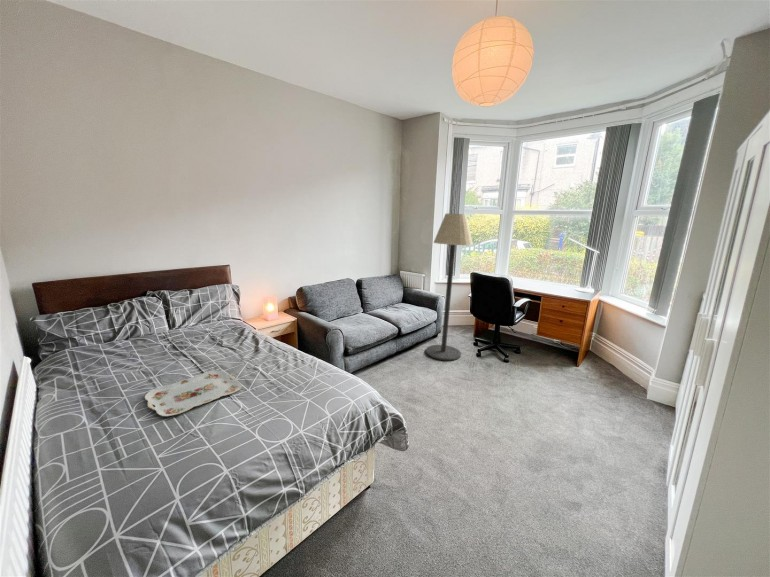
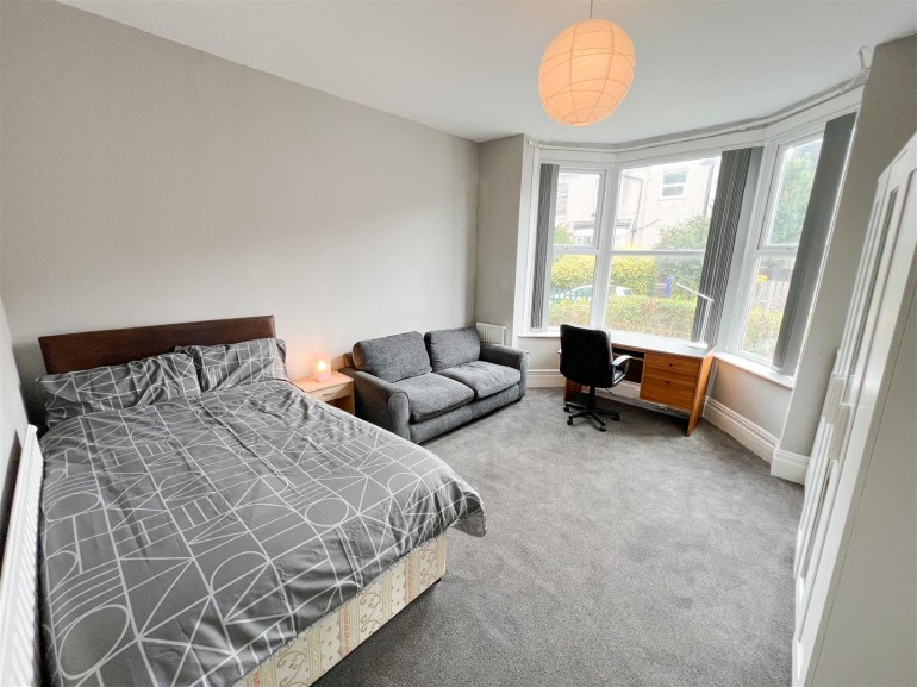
- serving tray (195, 391)
- floor lamp (449, 286)
